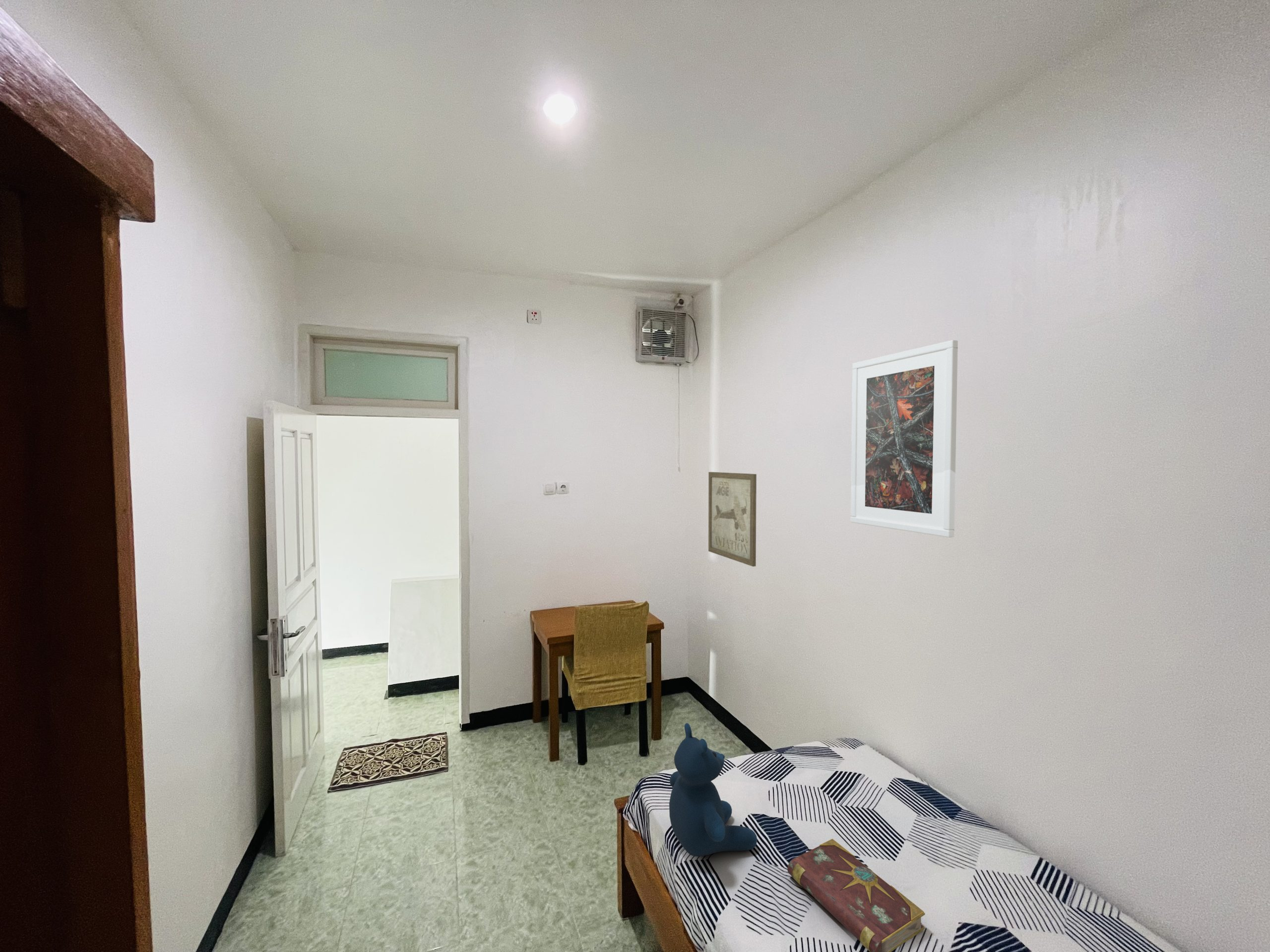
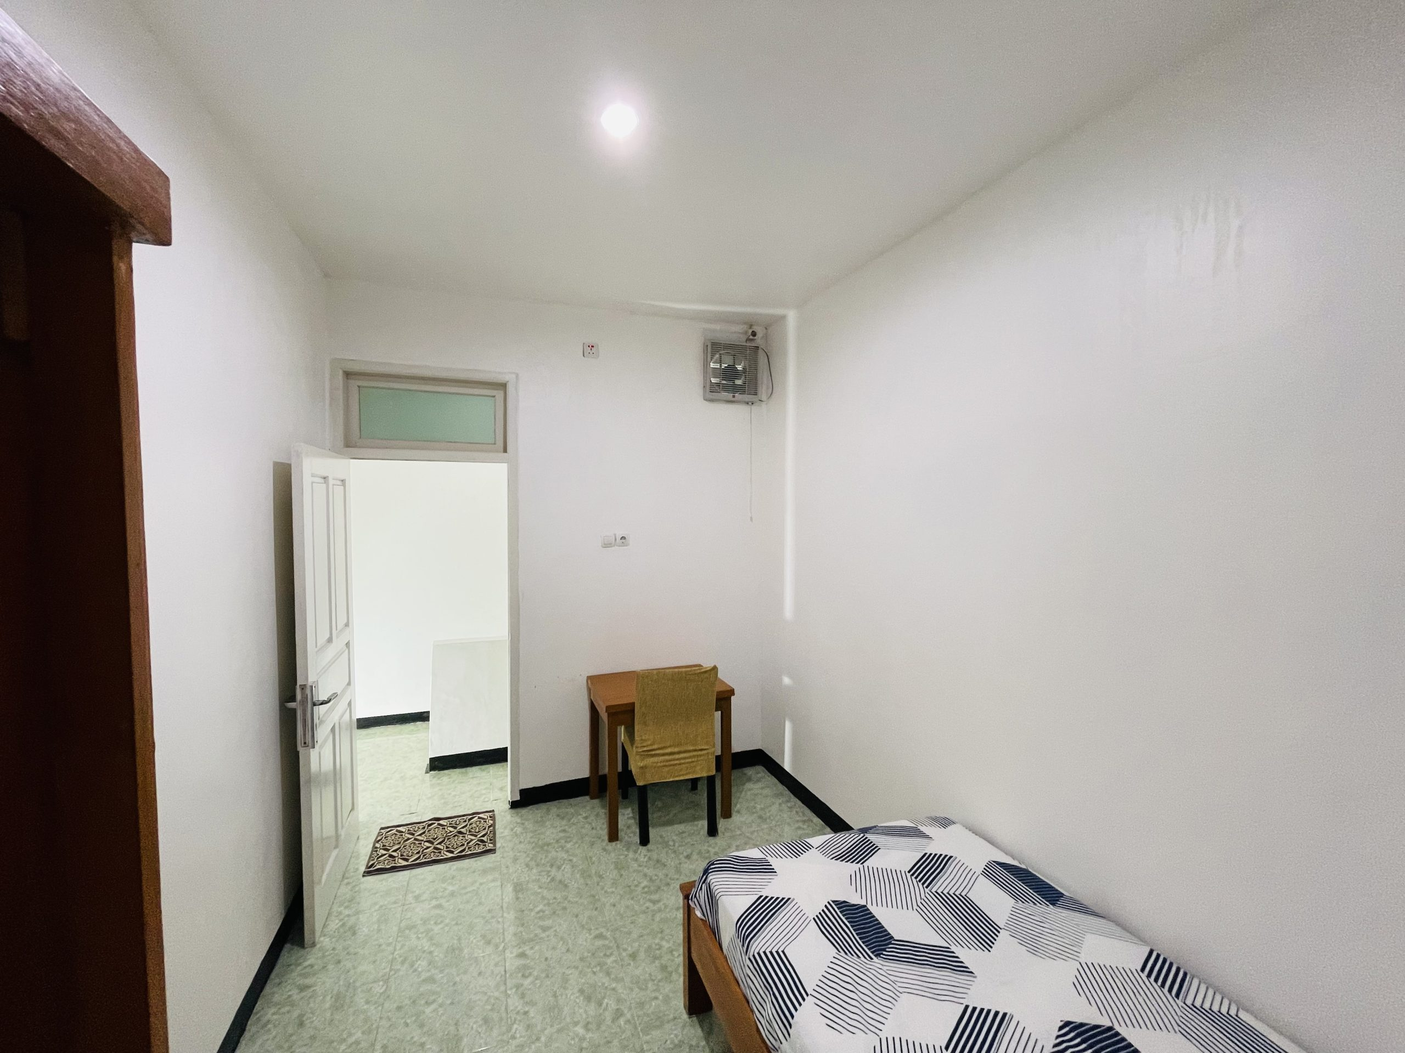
- wall art (730, 516)
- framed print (898, 441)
- book (851, 892)
- stuffed bear (710, 785)
